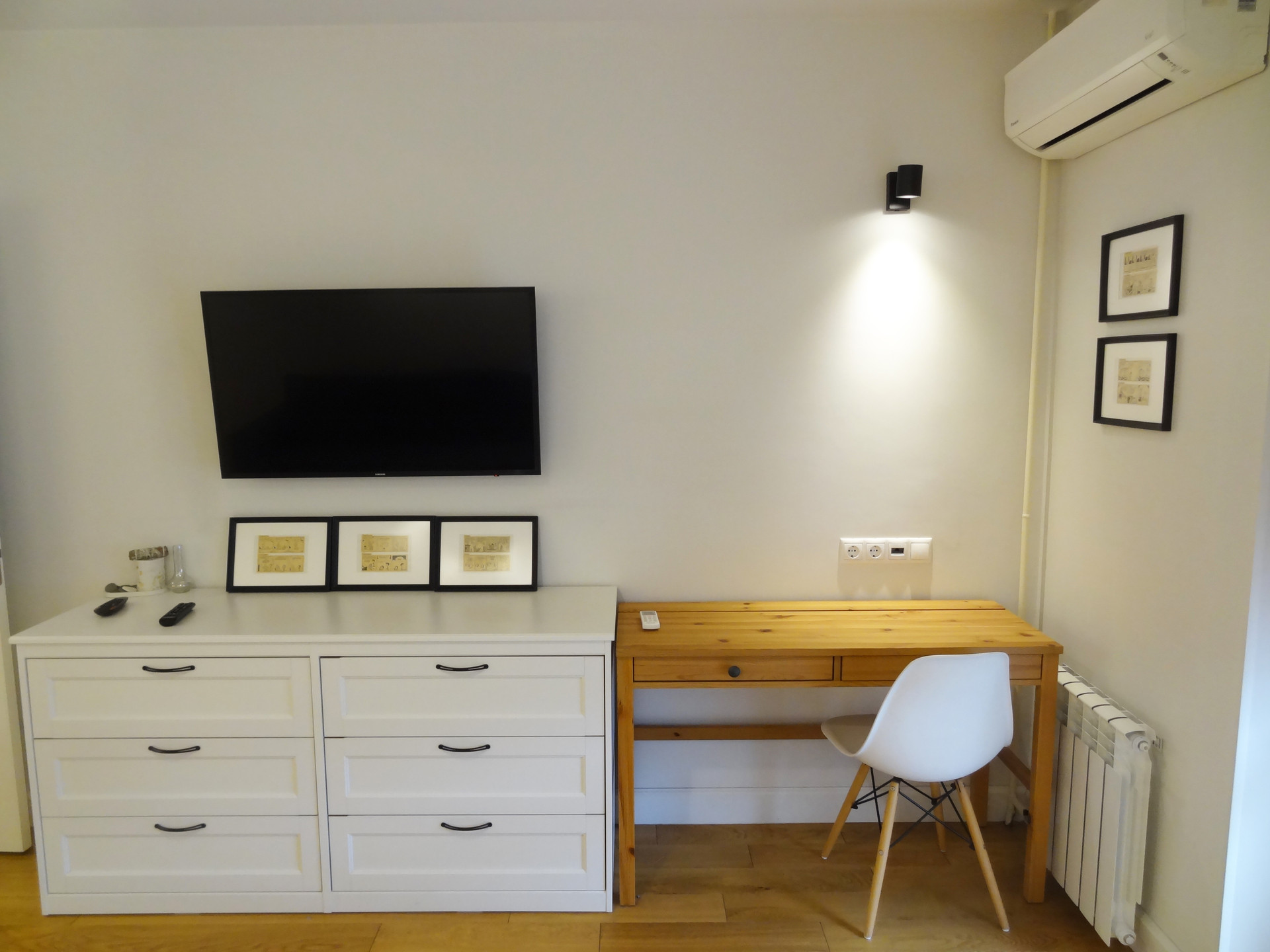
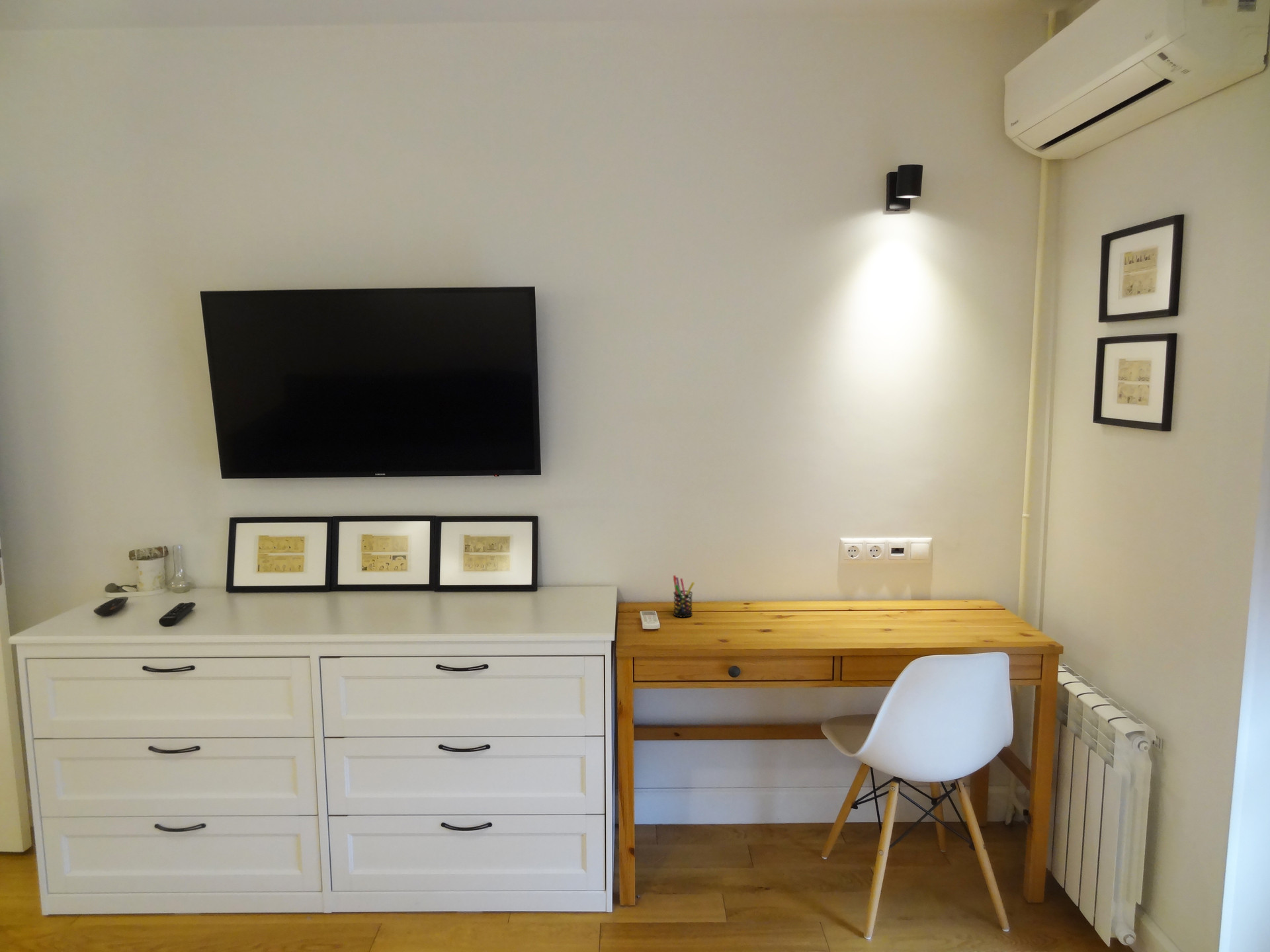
+ pen holder (681, 596)
